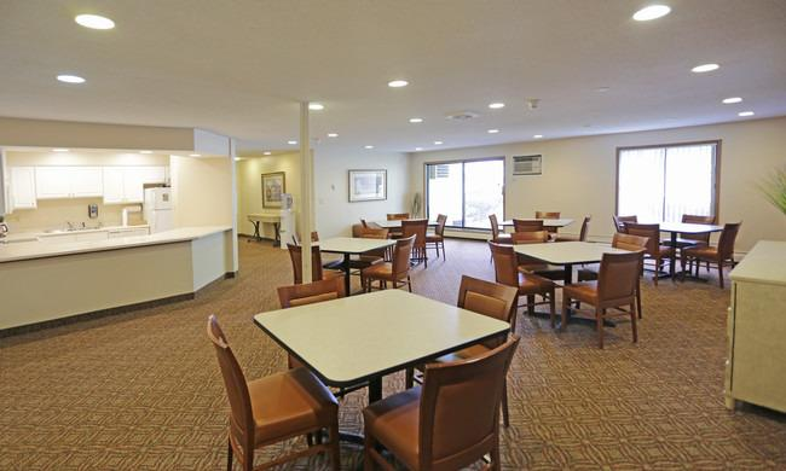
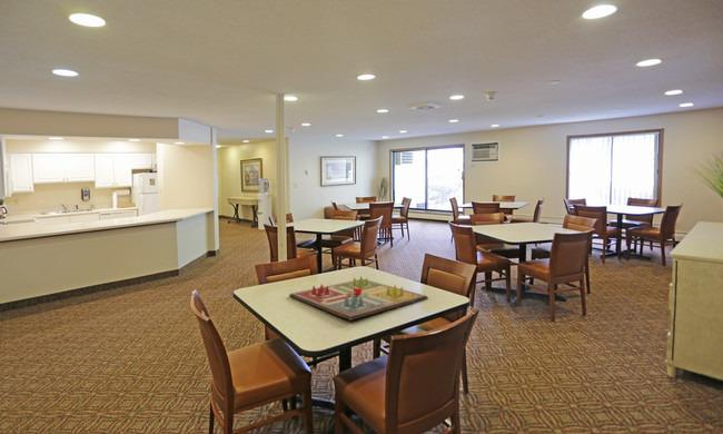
+ gameboard (357, 292)
